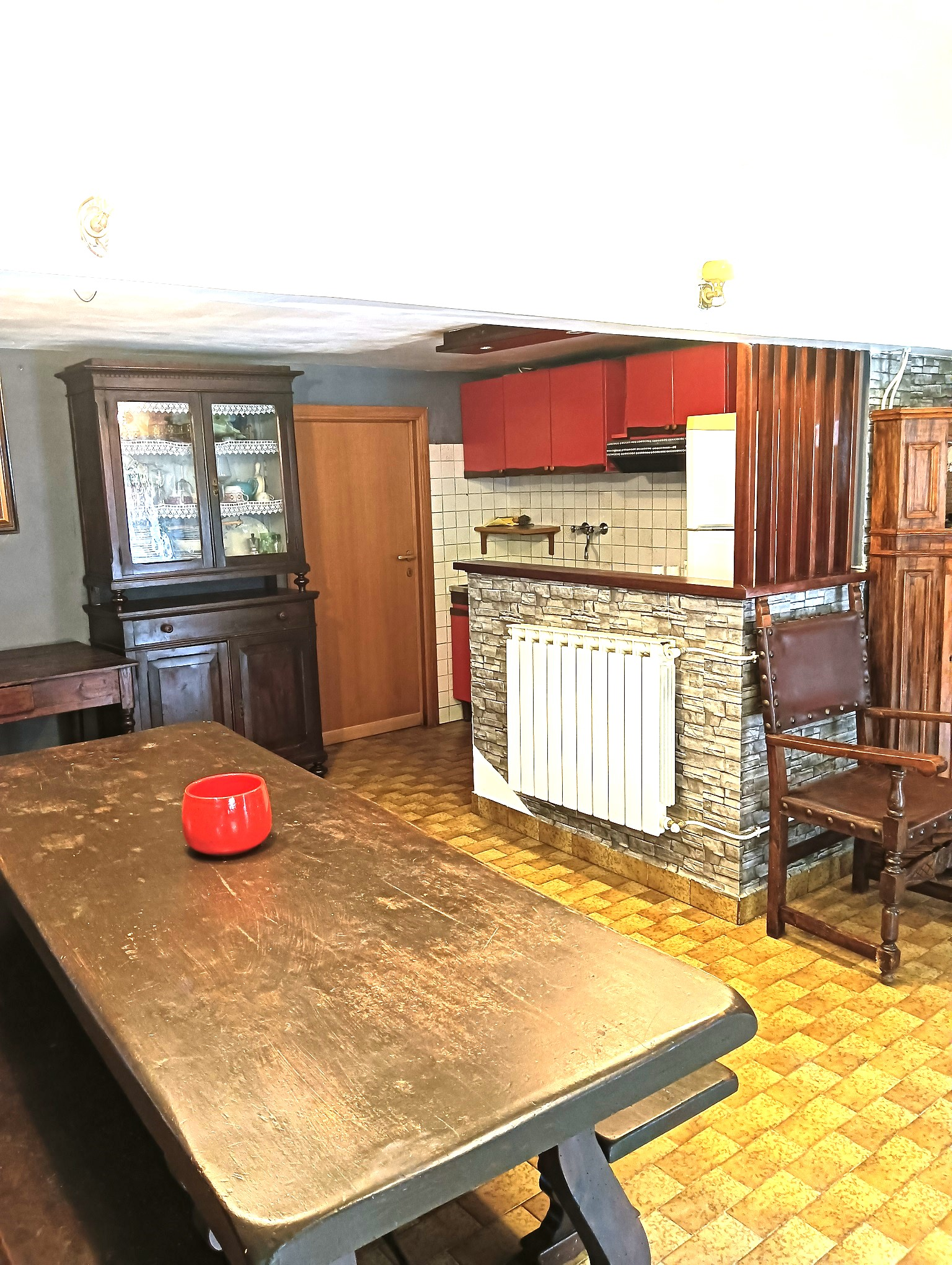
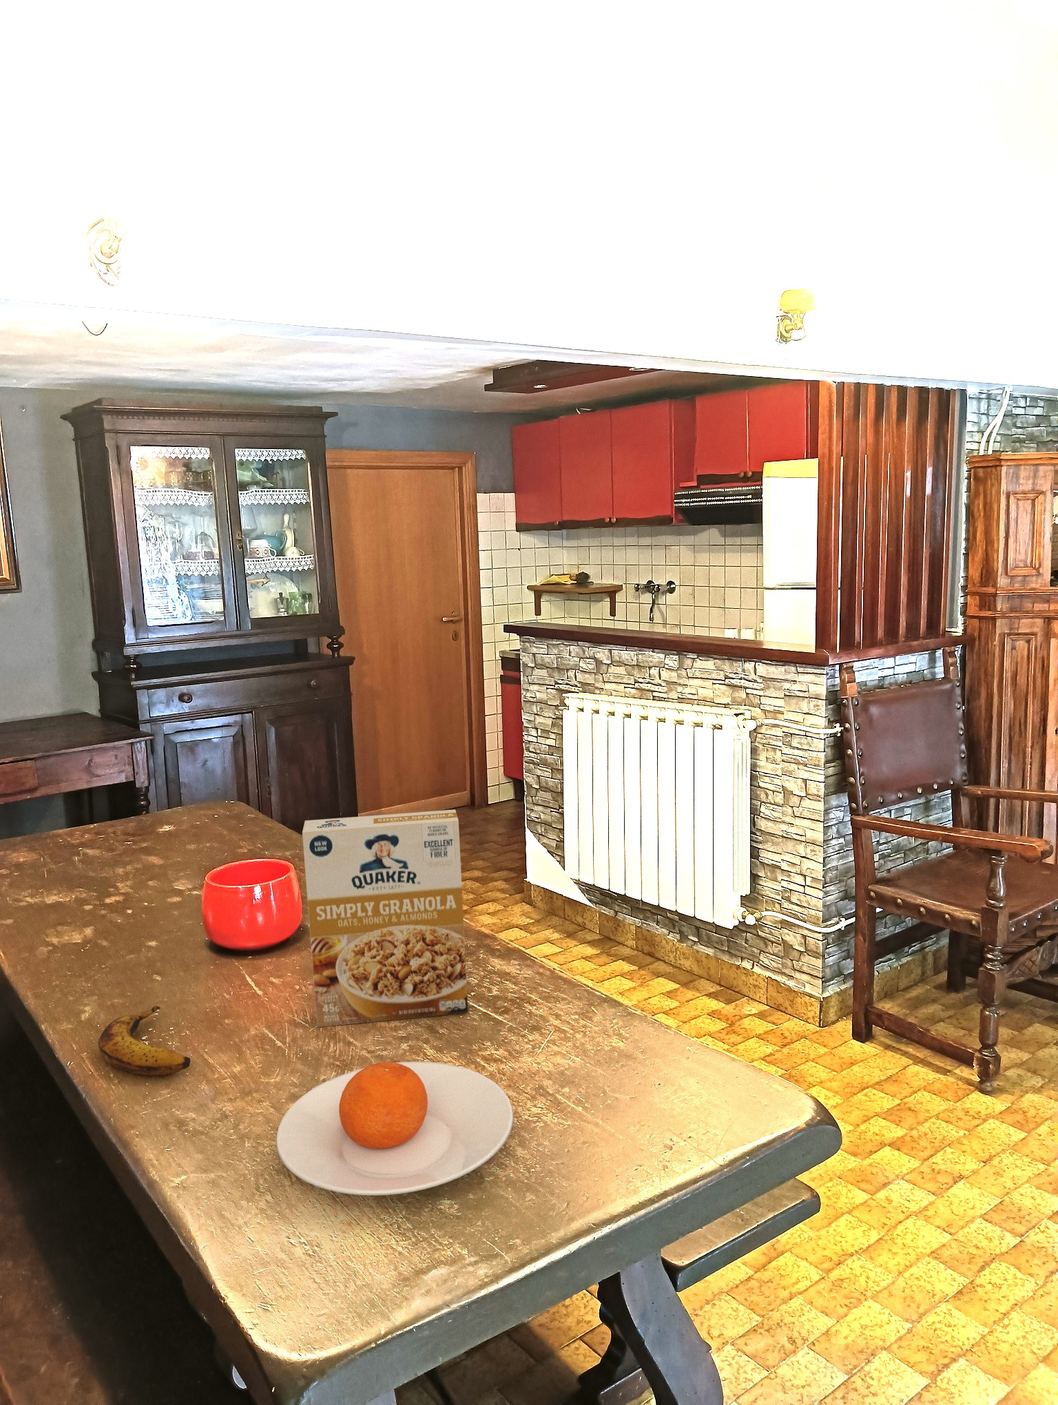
+ plate (396, 1112)
+ cereal box (387, 916)
+ banana (146, 1044)
